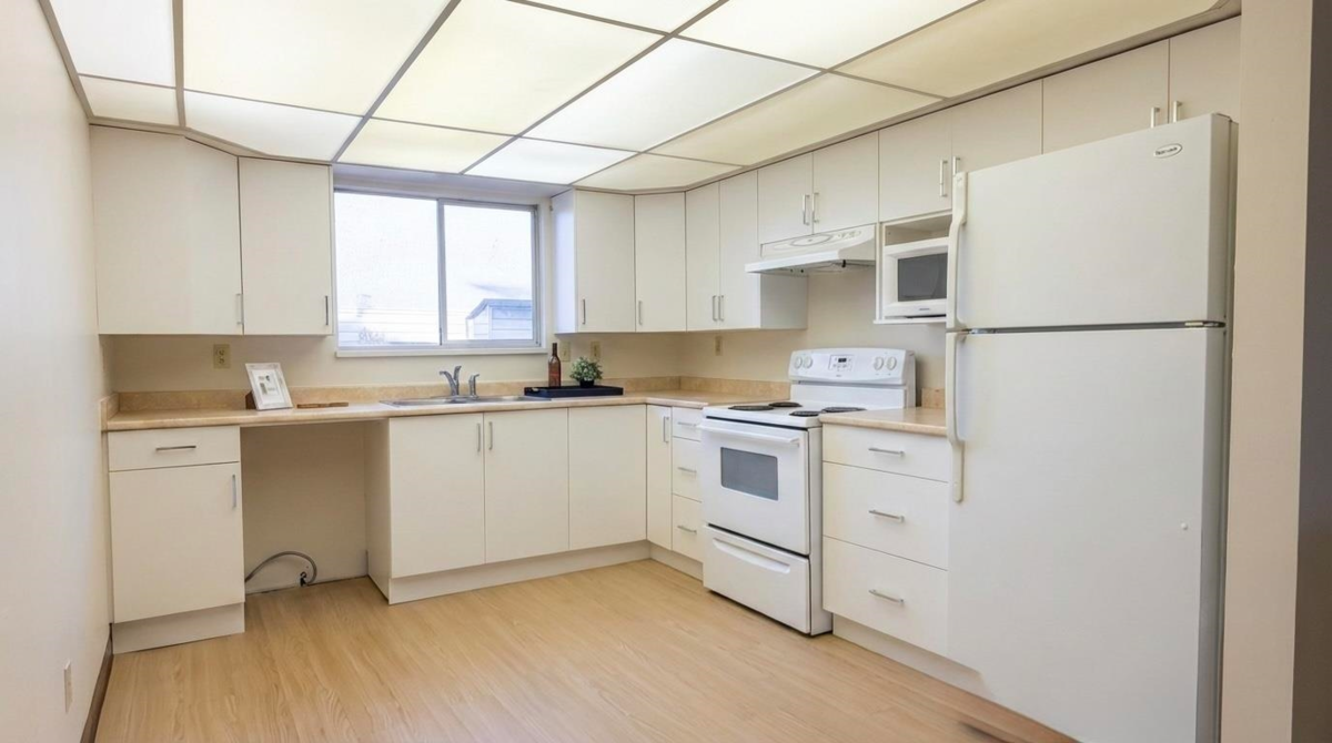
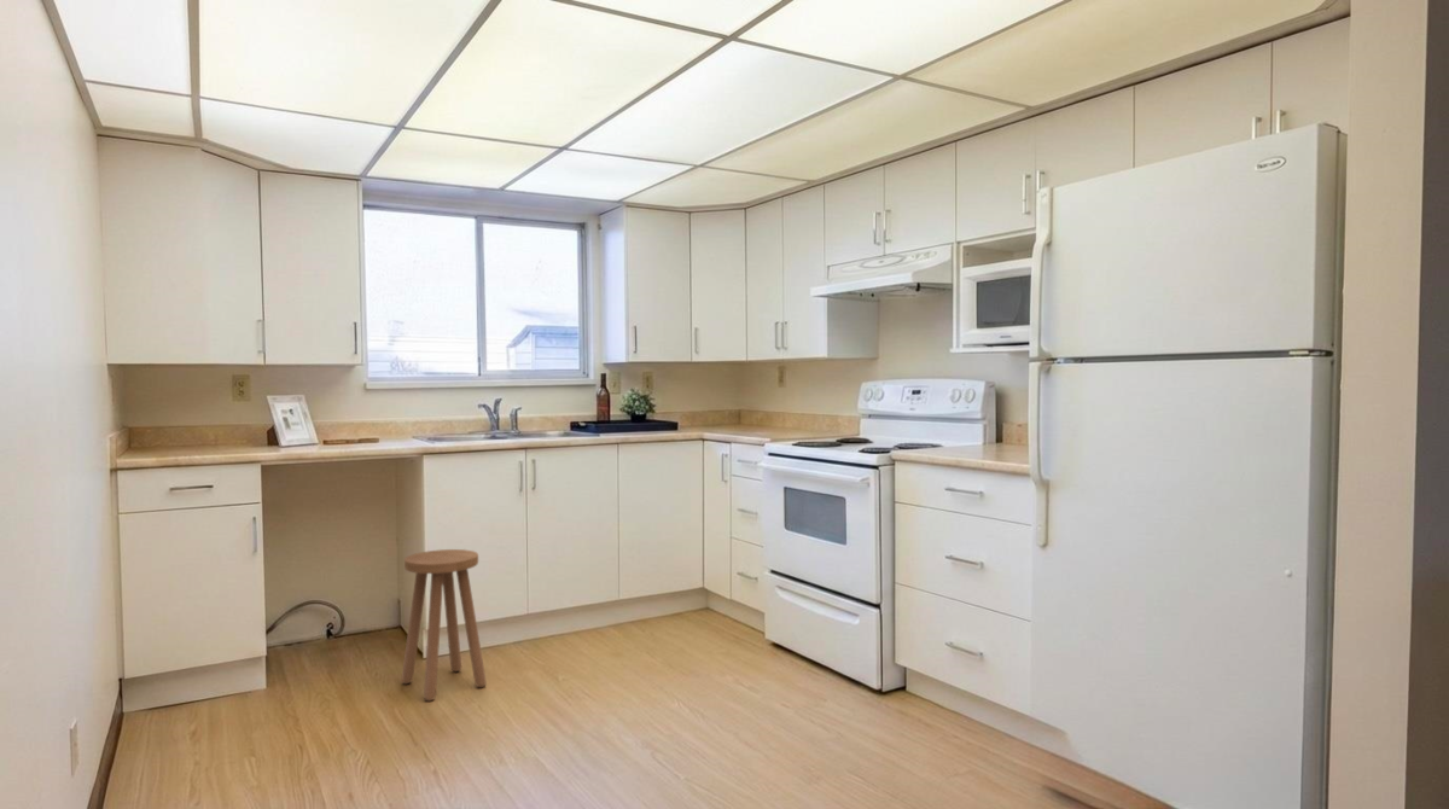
+ stool (440, 621)
